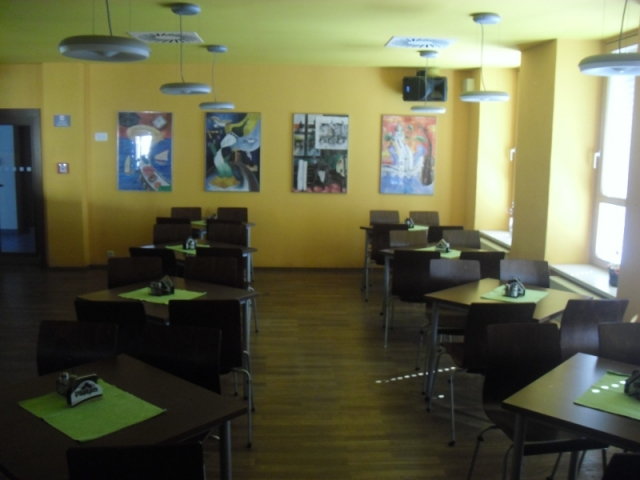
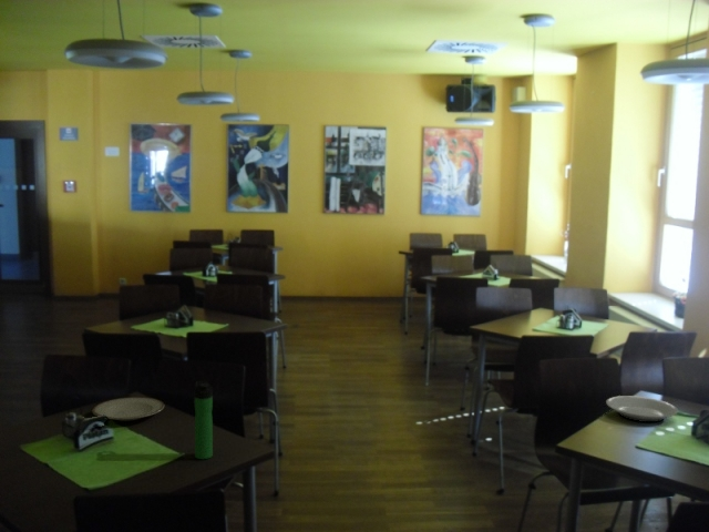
+ bottle (203, 419)
+ plate (640, 410)
+ plate (129, 411)
